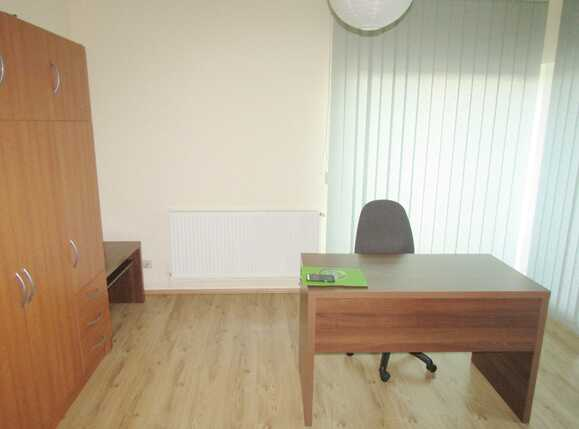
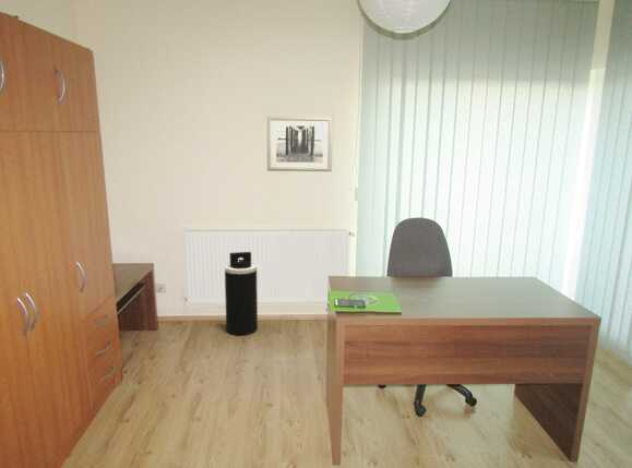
+ trash can (240, 291)
+ wall art (299, 144)
